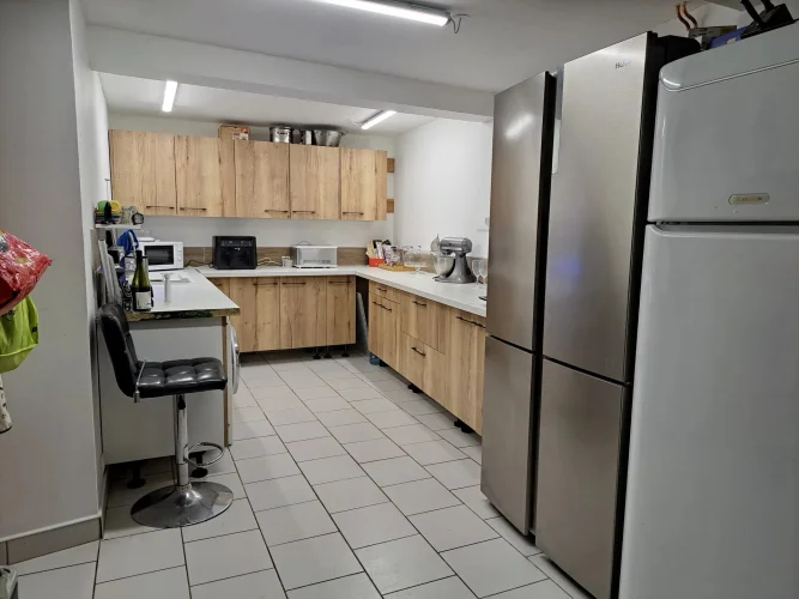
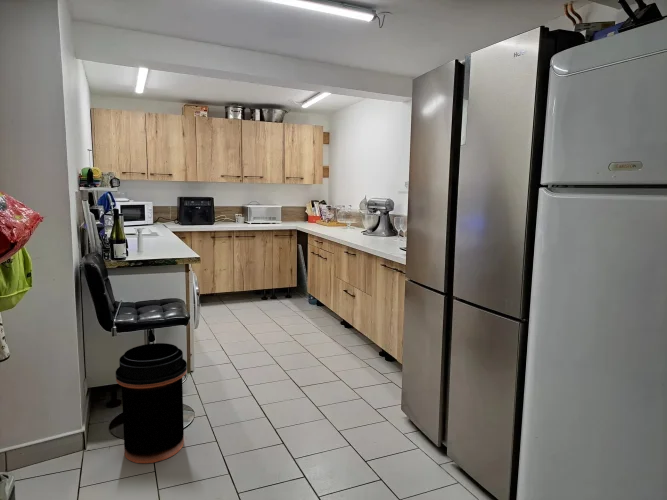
+ trash can (153, 399)
